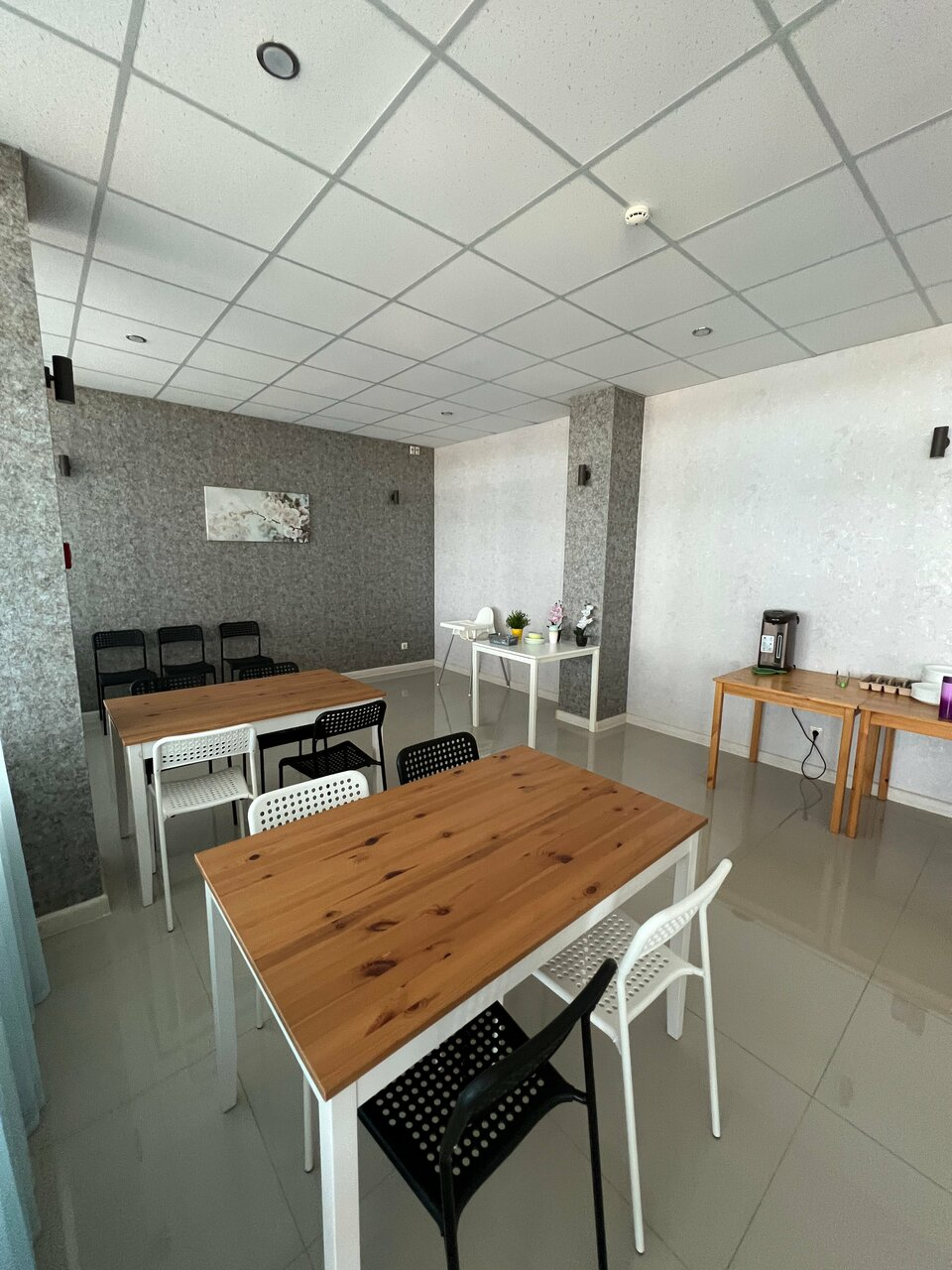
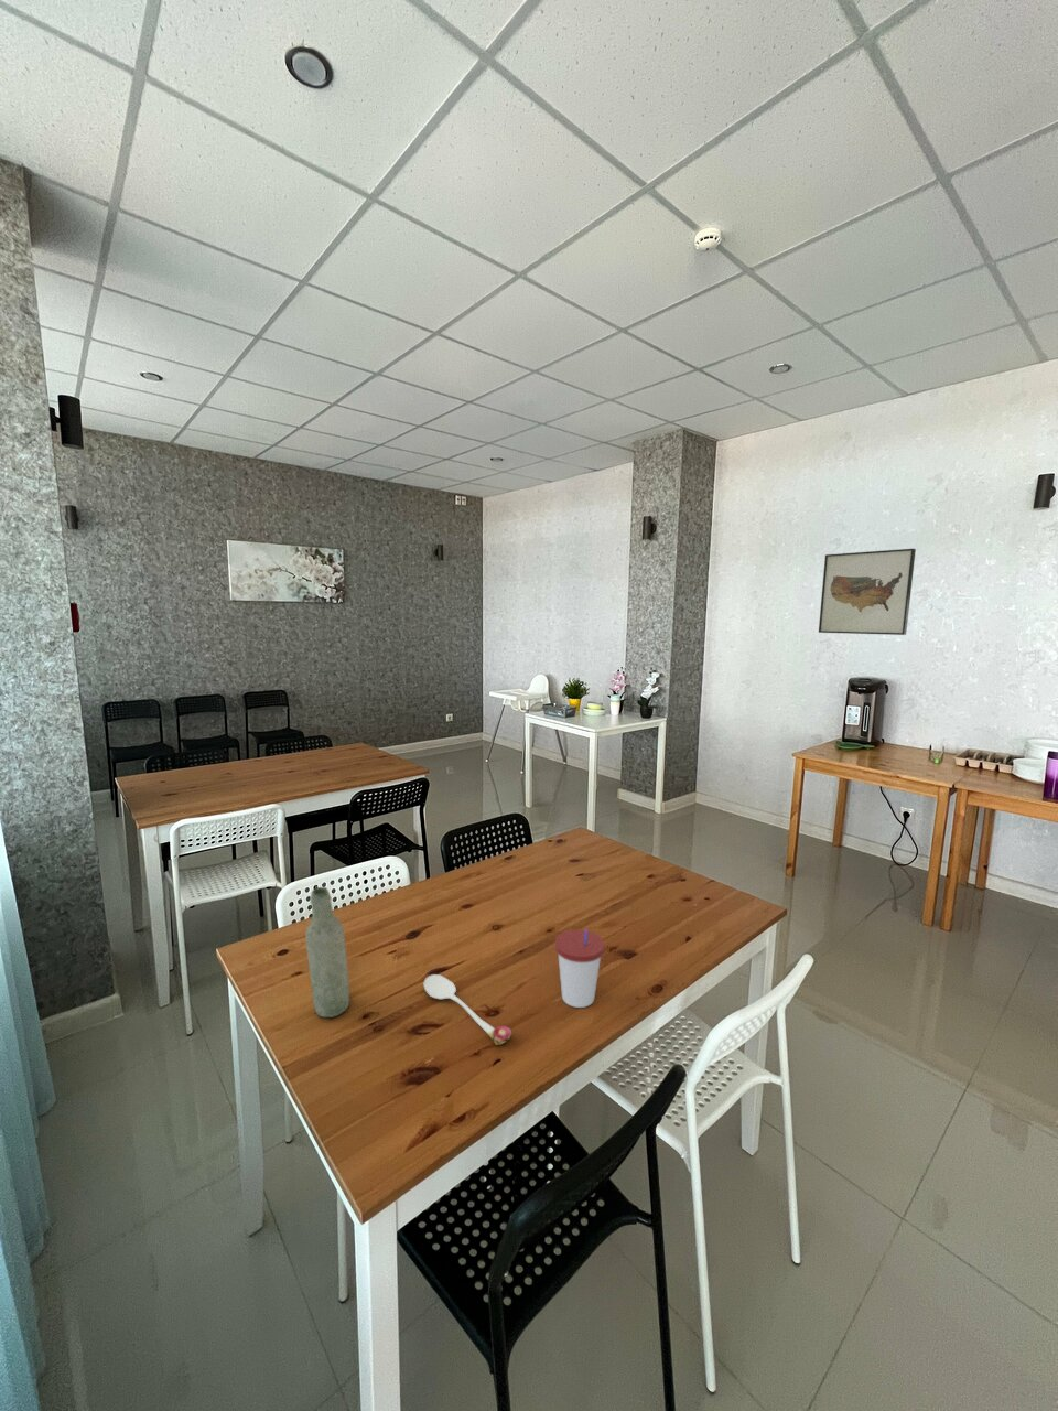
+ wall art (864, 593)
+ bottle (328, 949)
+ cup (579, 962)
+ spoon (465, 1005)
